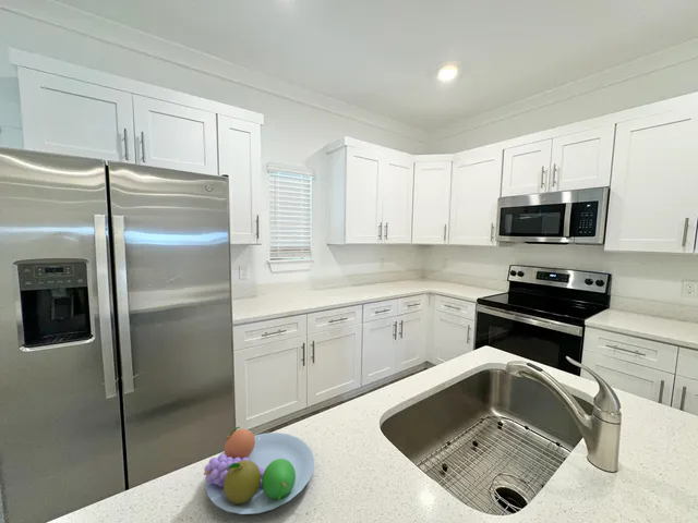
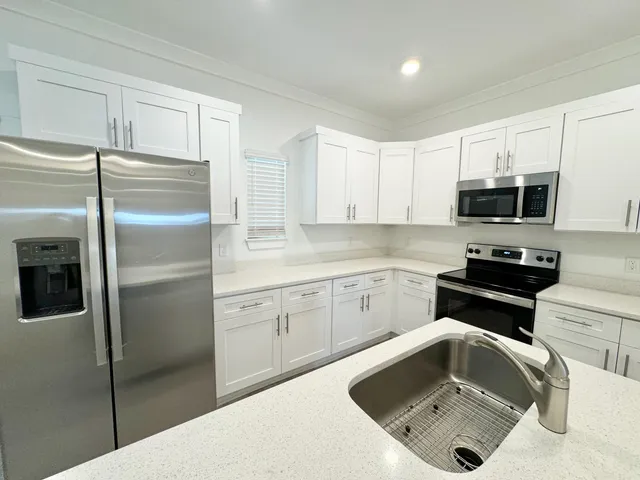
- fruit bowl (262, 460)
